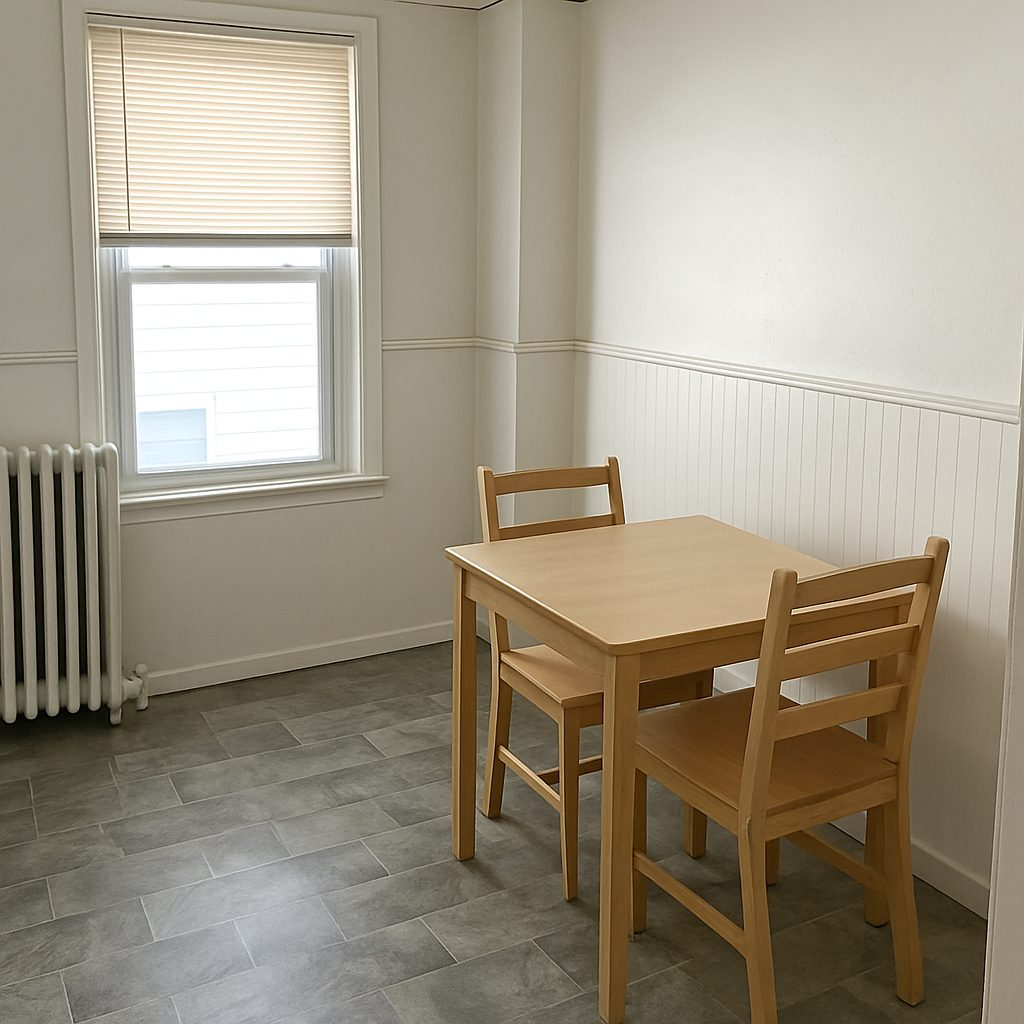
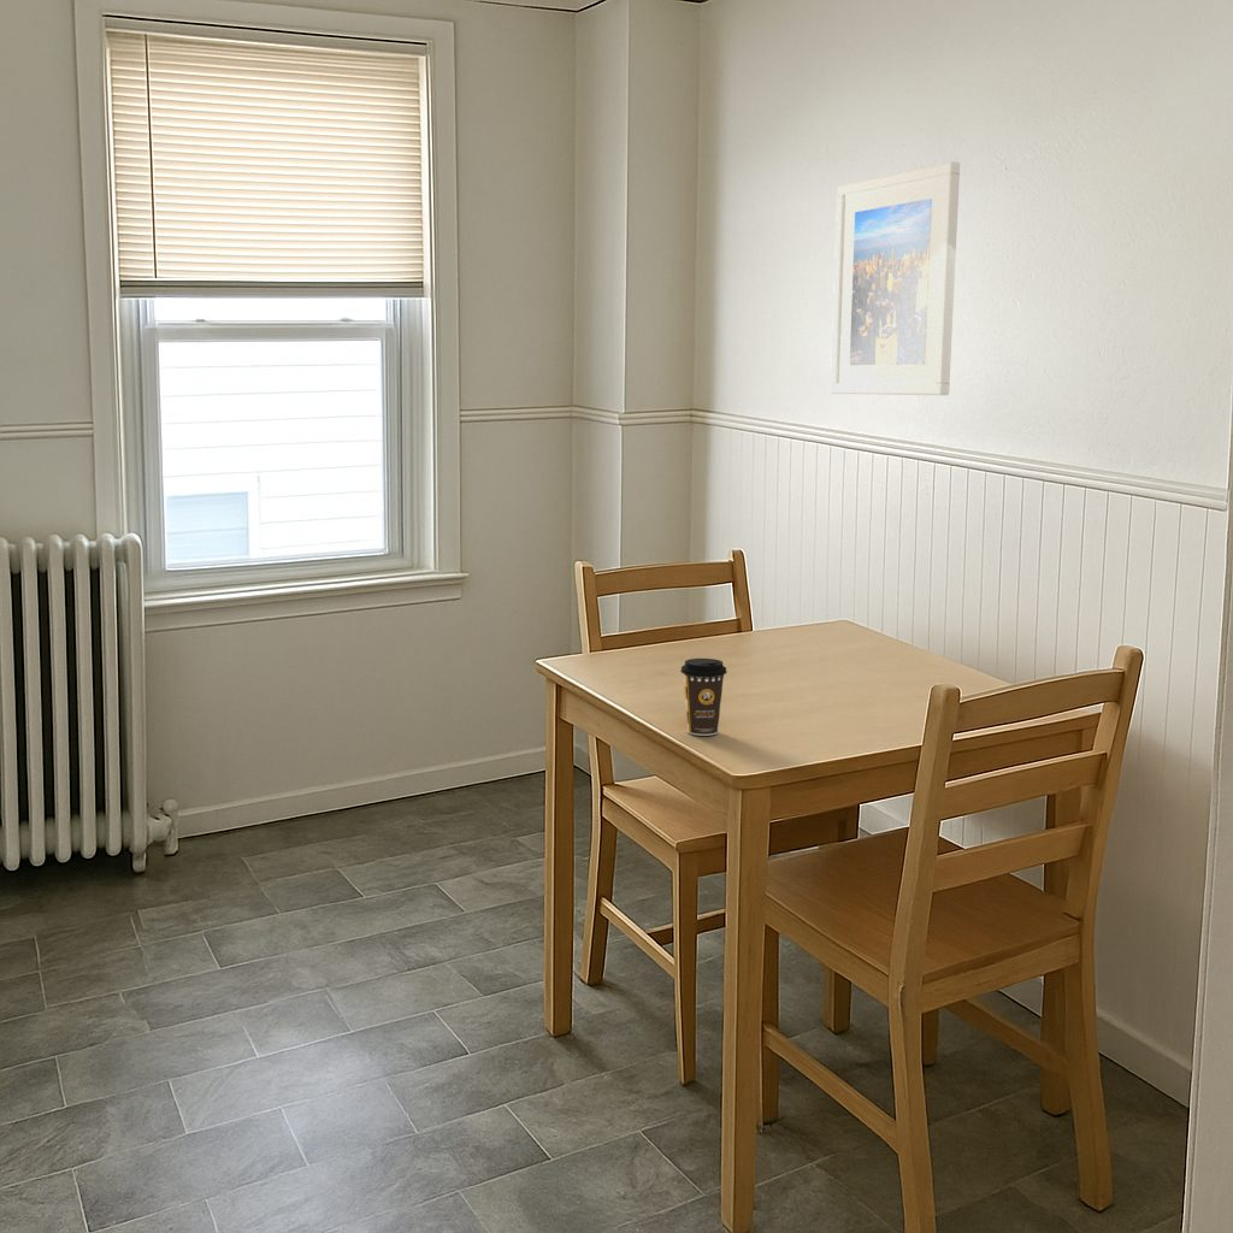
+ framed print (890, 285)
+ coffee cup (703, 696)
